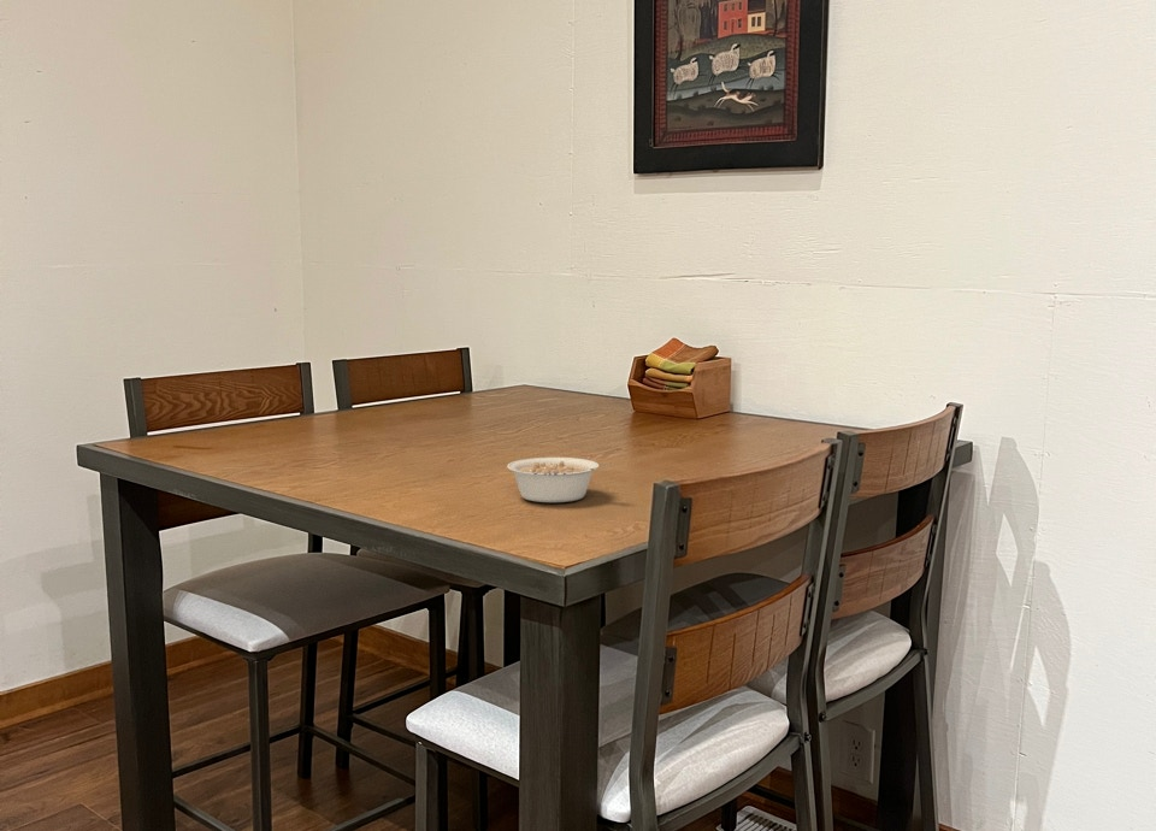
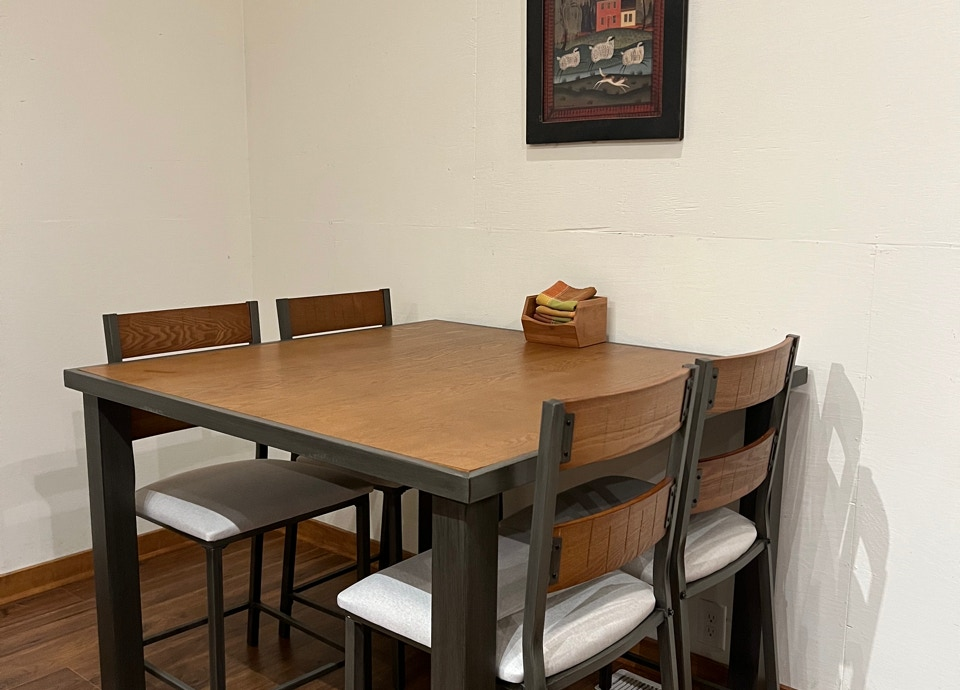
- legume (556, 477)
